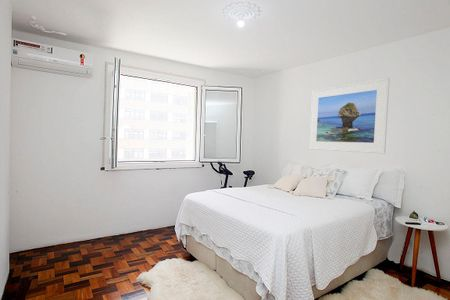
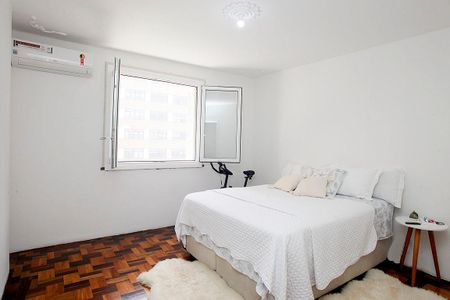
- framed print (343, 118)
